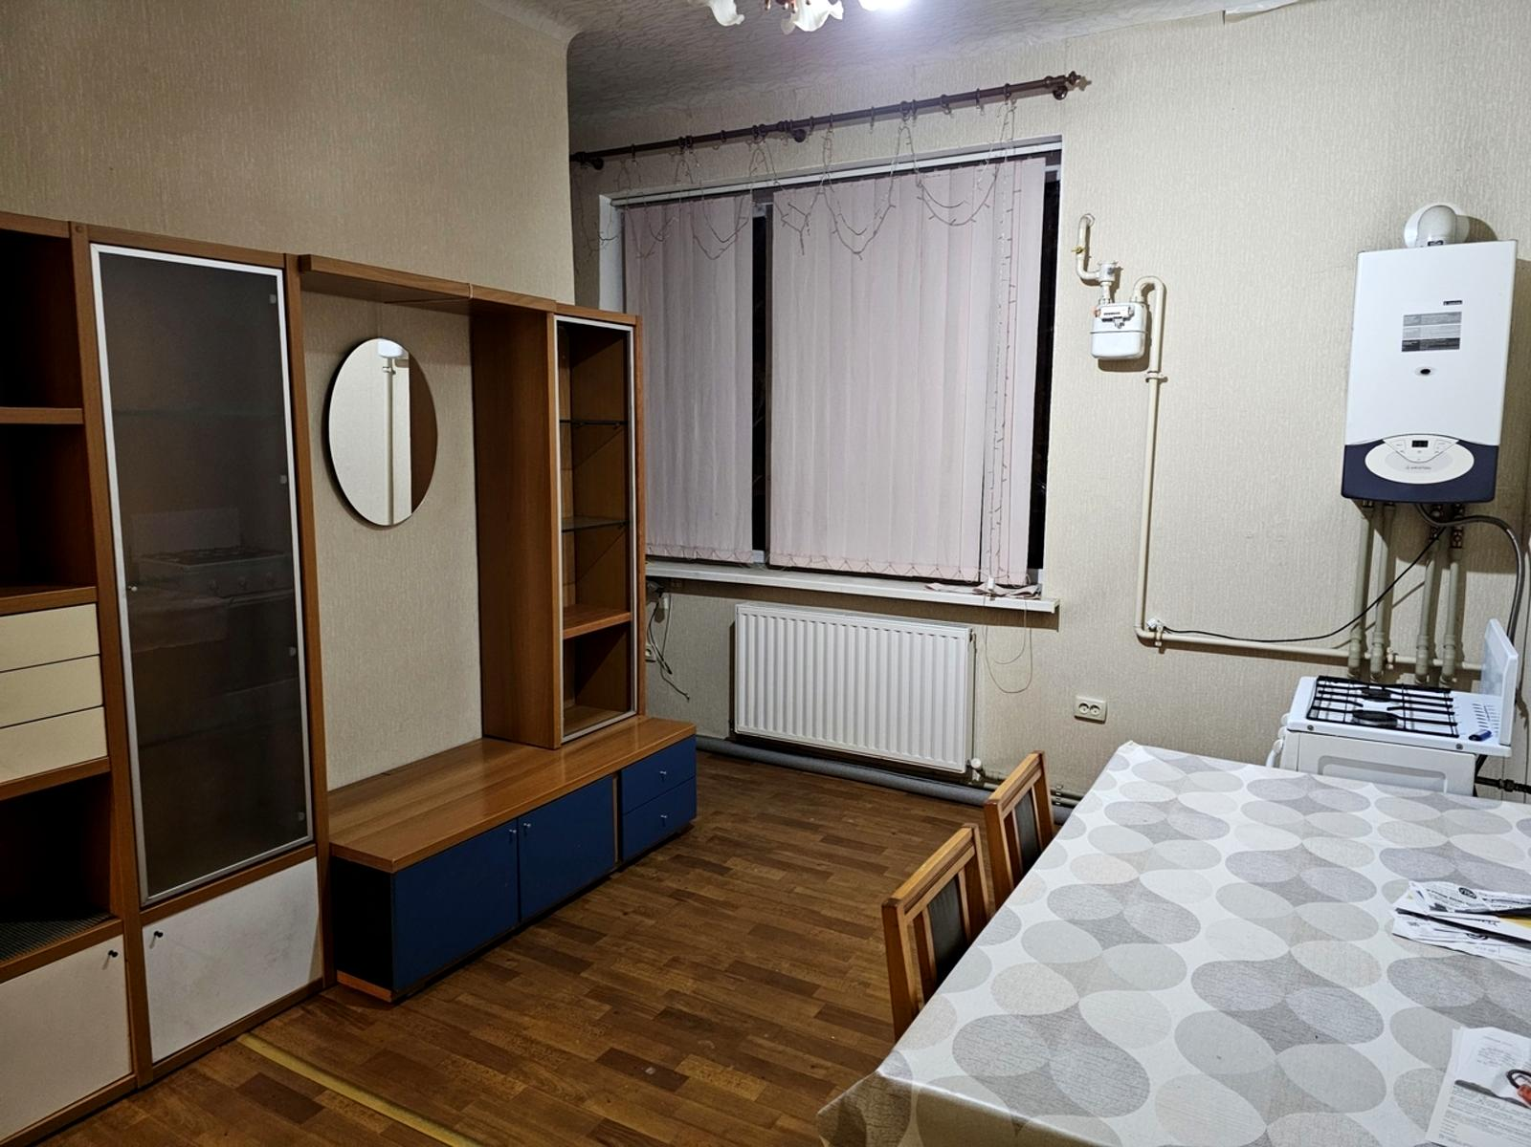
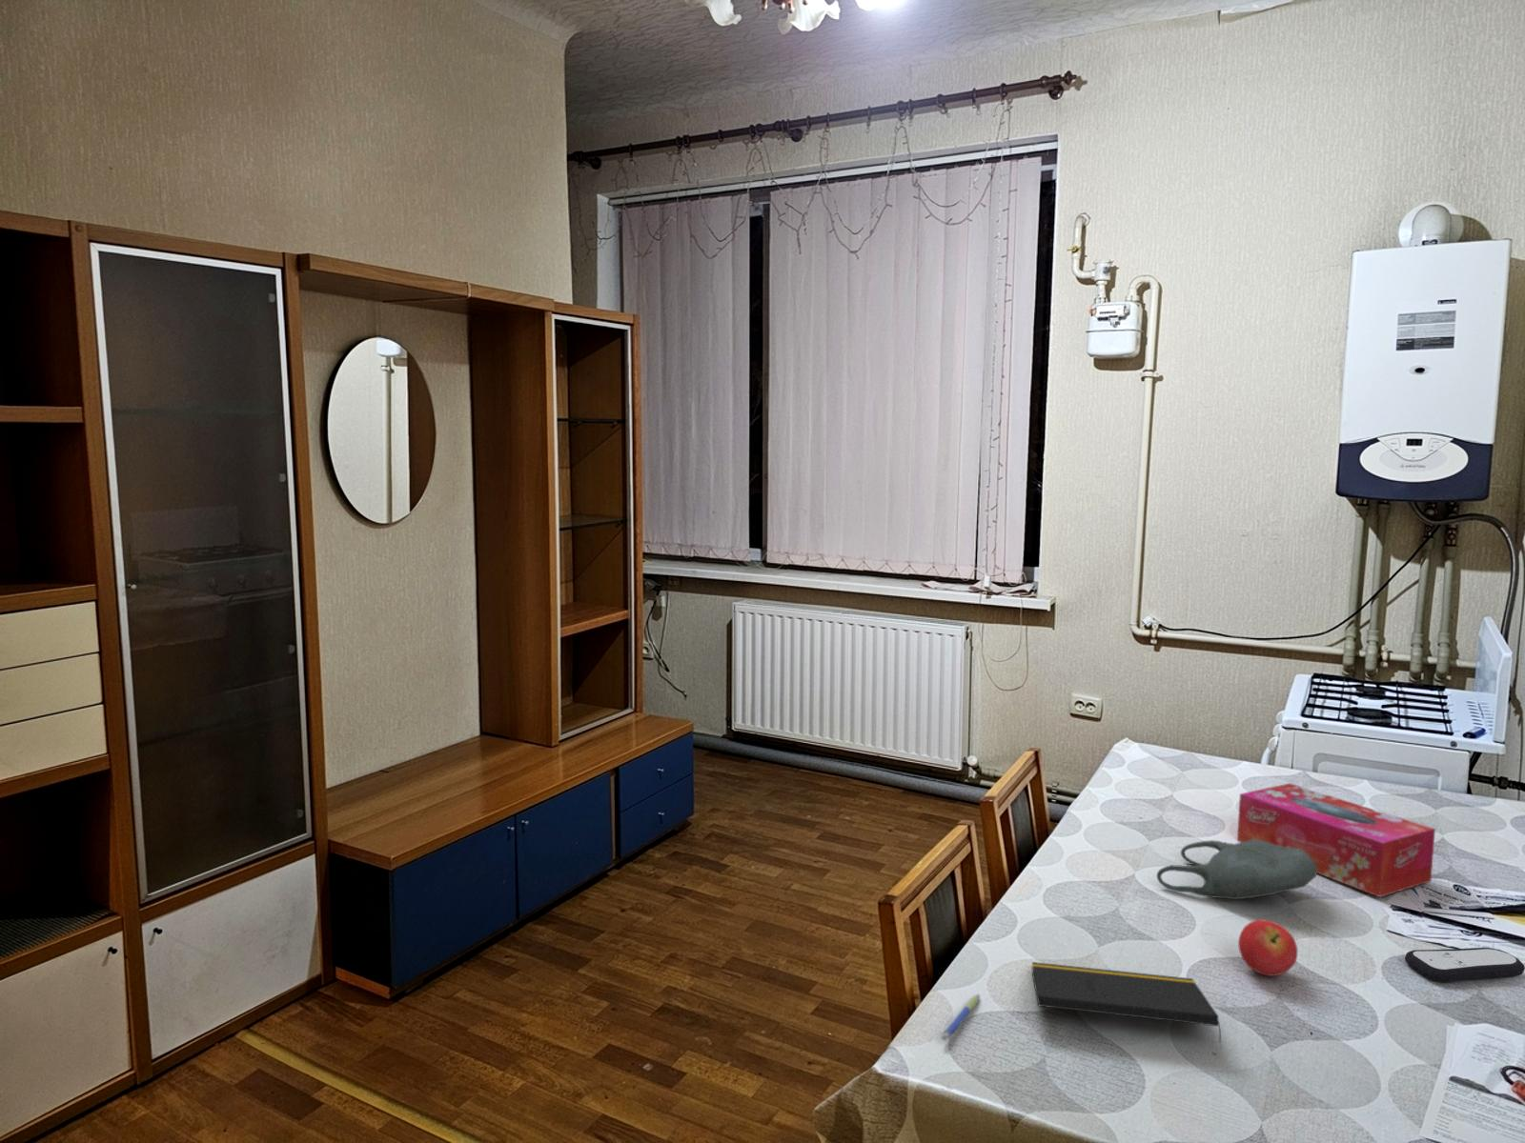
+ bowl (1239, 866)
+ tissue box (1330, 836)
+ fruit (1268, 947)
+ notepad (1118, 992)
+ remote control (1466, 963)
+ pen (962, 1016)
